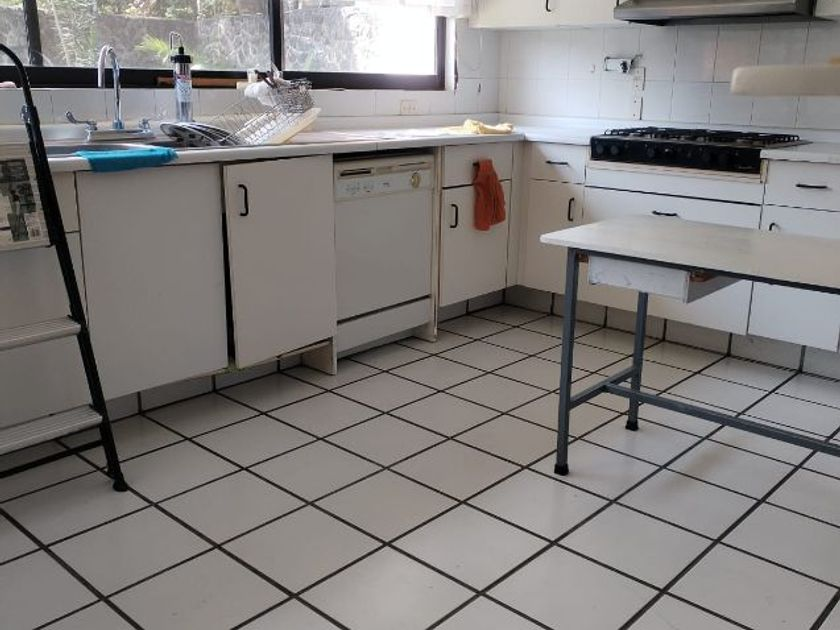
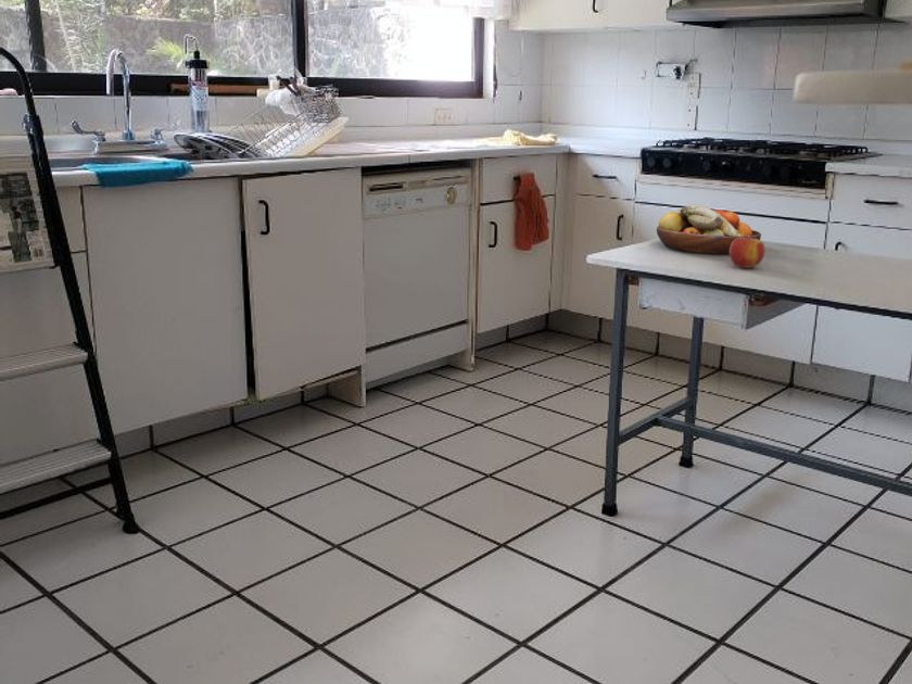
+ apple (746, 251)
+ fruit bowl (709, 226)
